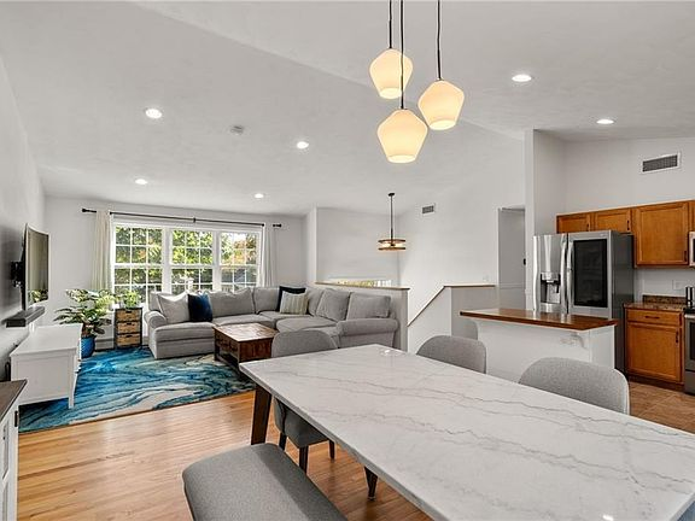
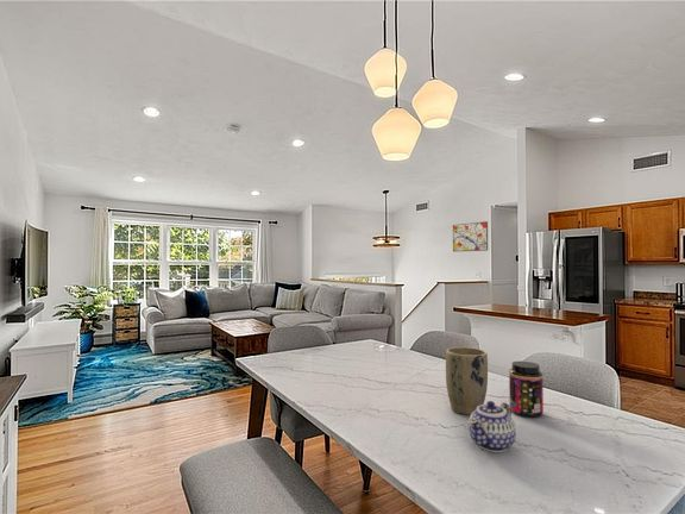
+ teapot (491, 424)
+ plant pot (466, 380)
+ wall art (469, 237)
+ jar (526, 388)
